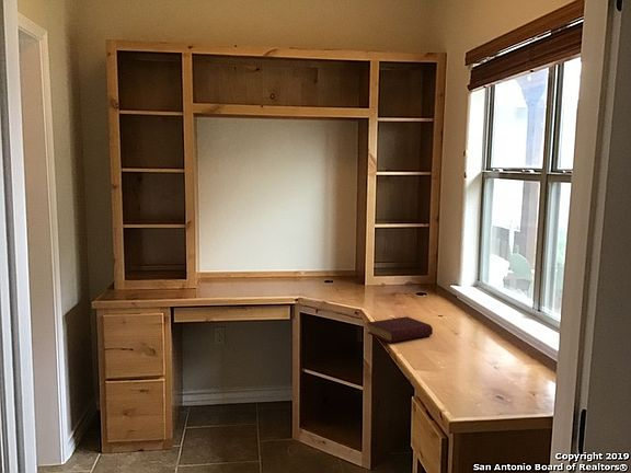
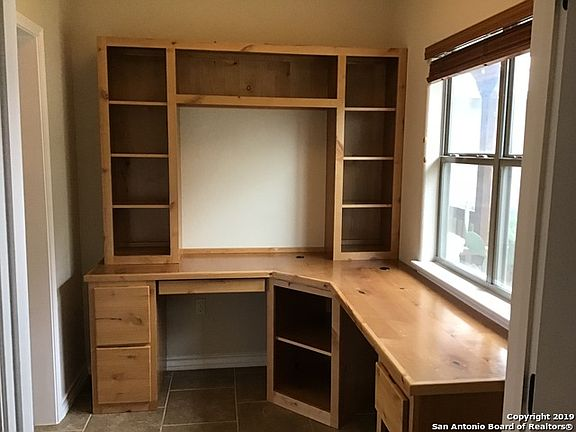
- book (399, 328)
